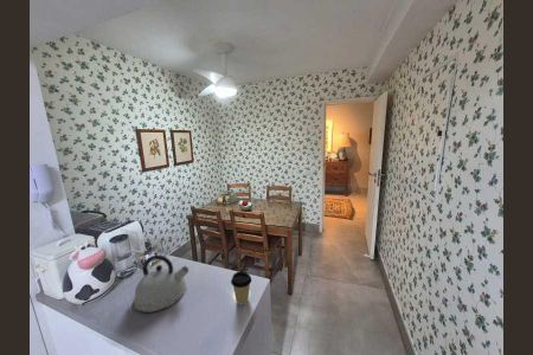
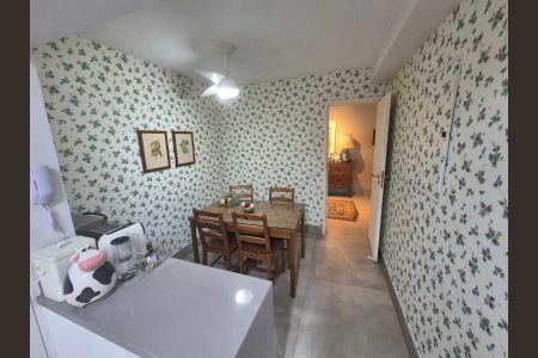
- coffee cup (242, 288)
- kettle (161, 275)
